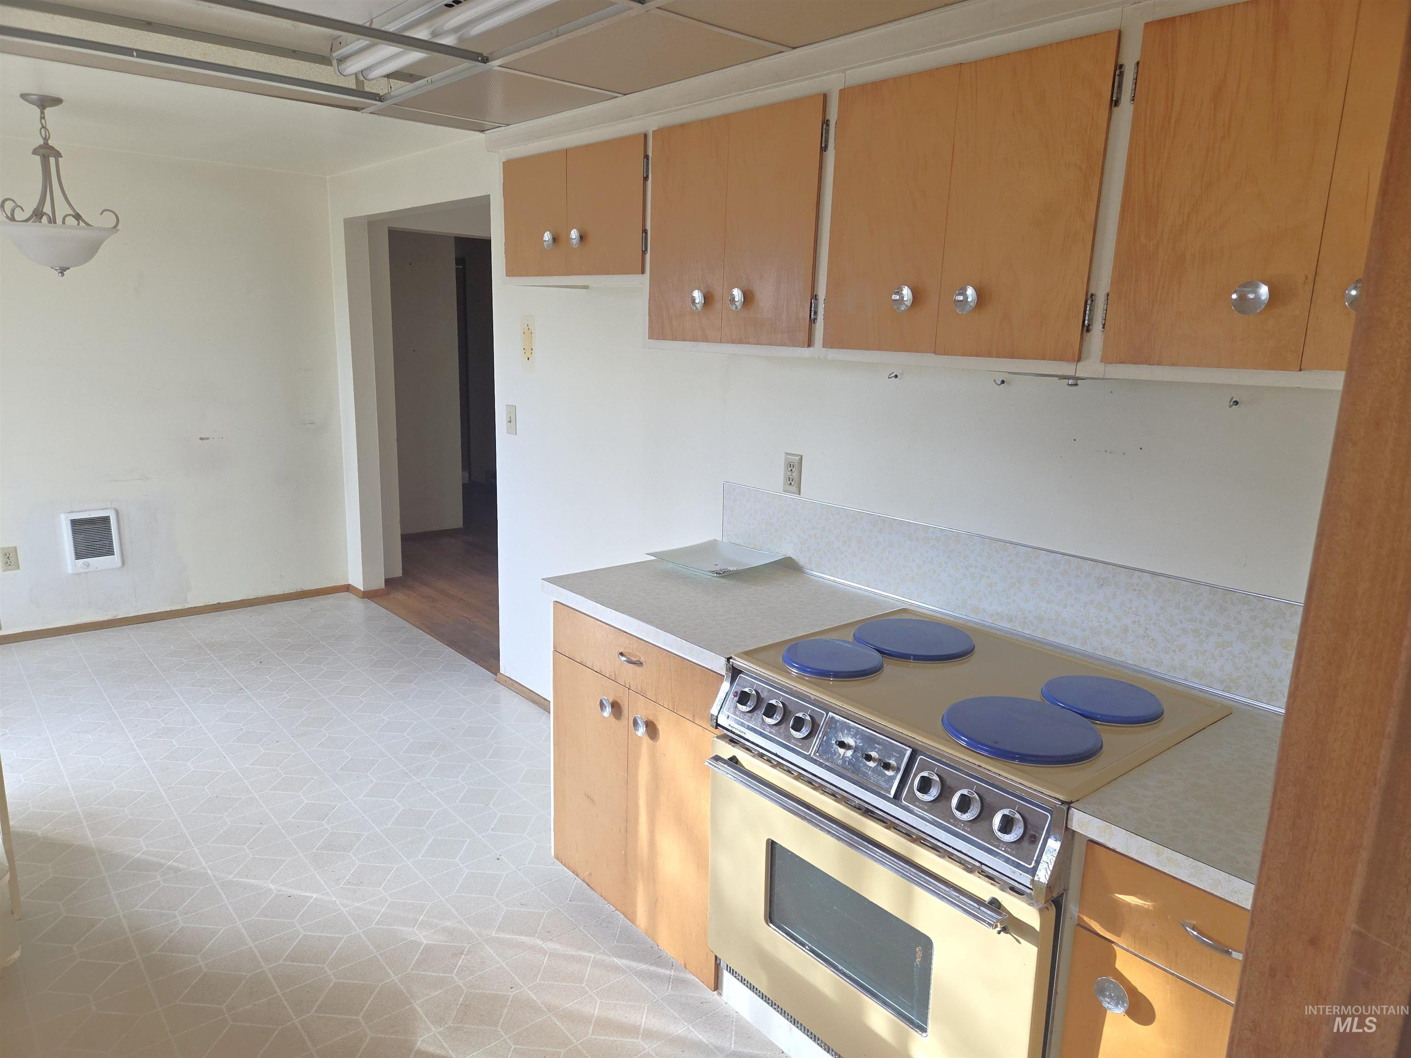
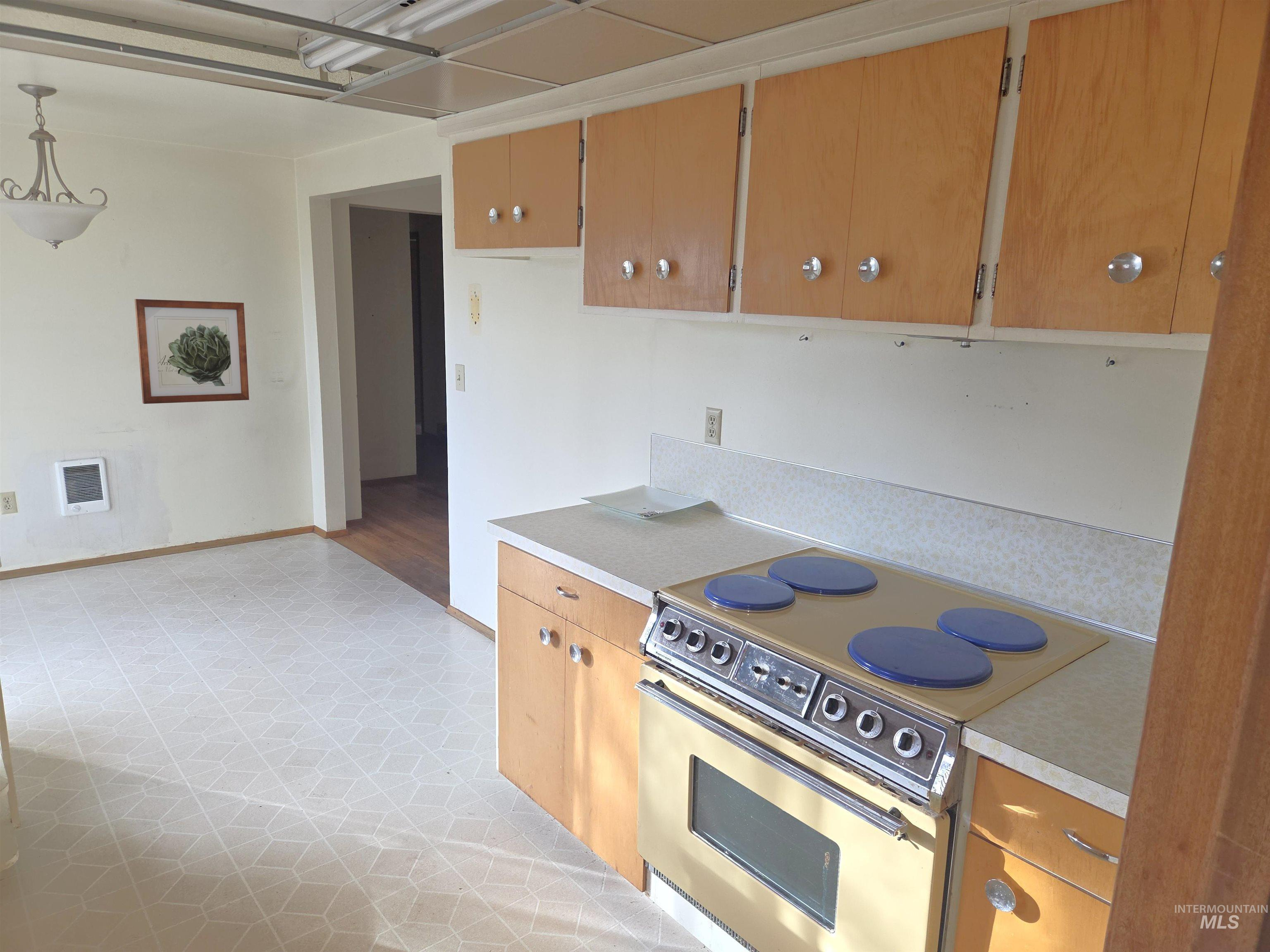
+ wall art (194, 352)
